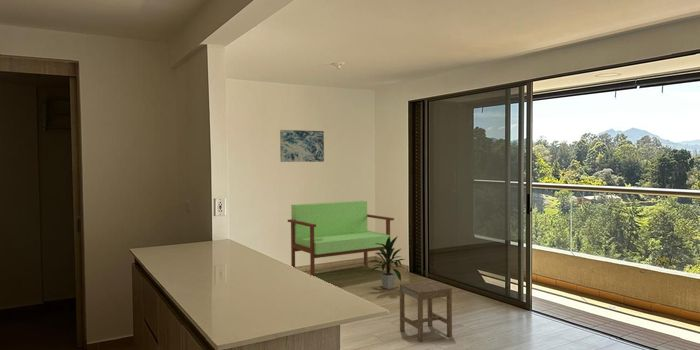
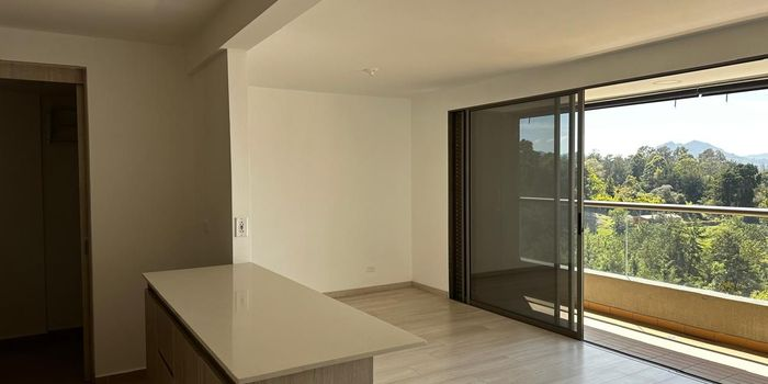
- bench (341, 238)
- stool (422, 309)
- indoor plant (388, 262)
- wall art (302, 146)
